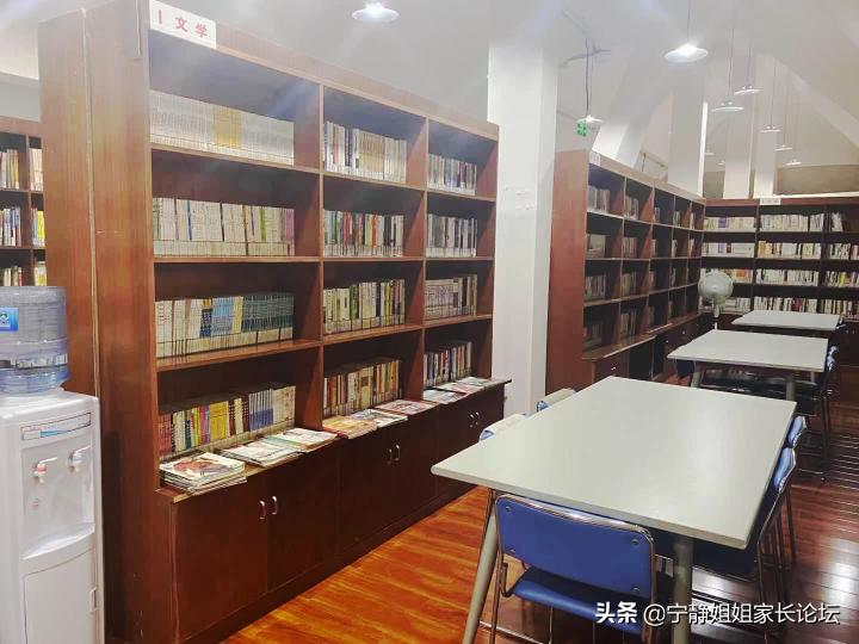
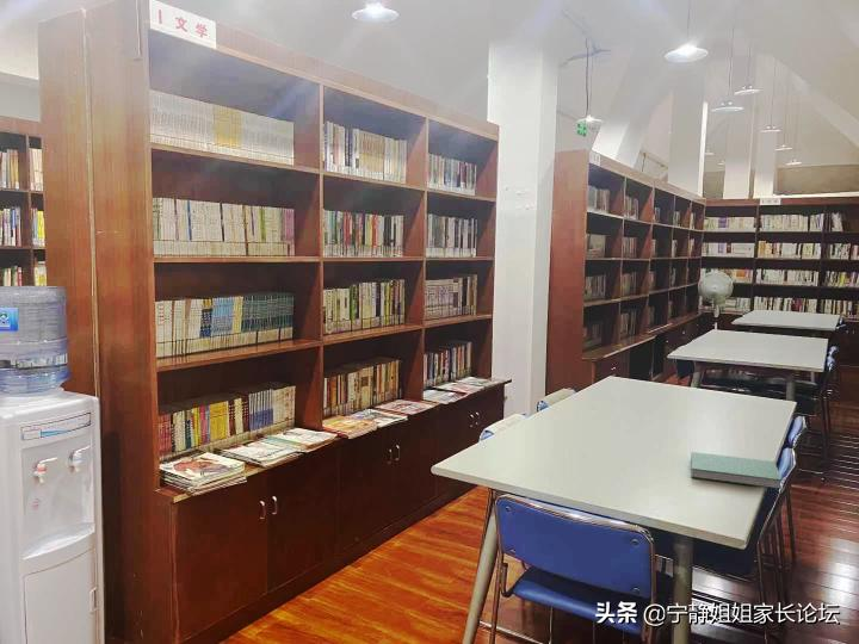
+ hardcover book (733, 469)
